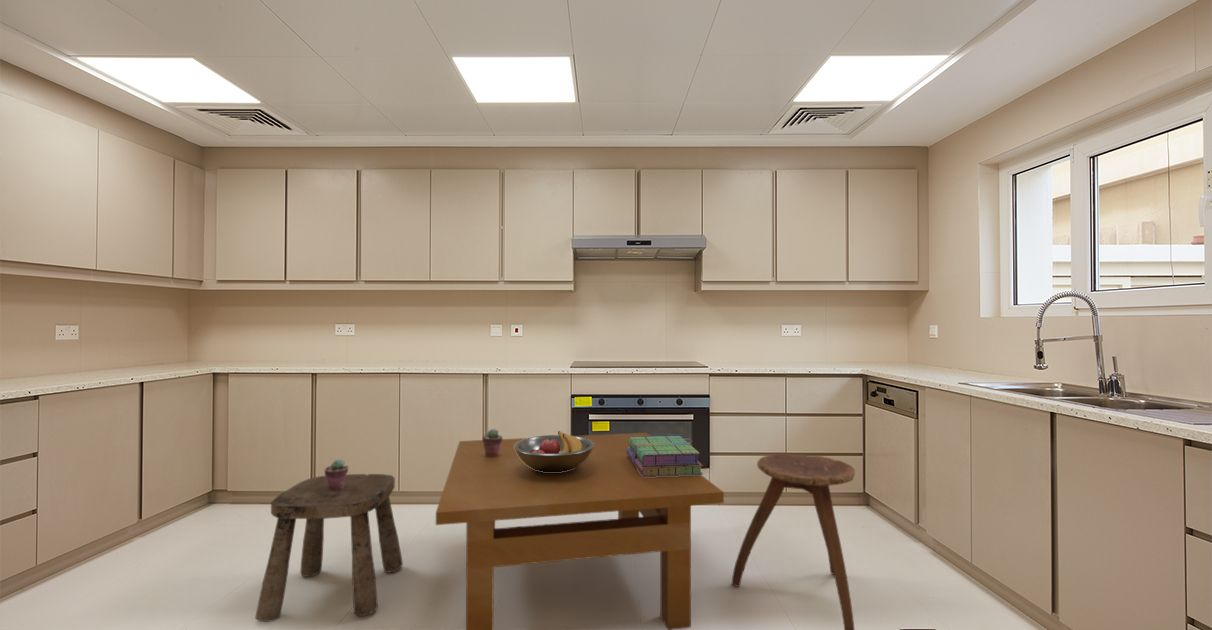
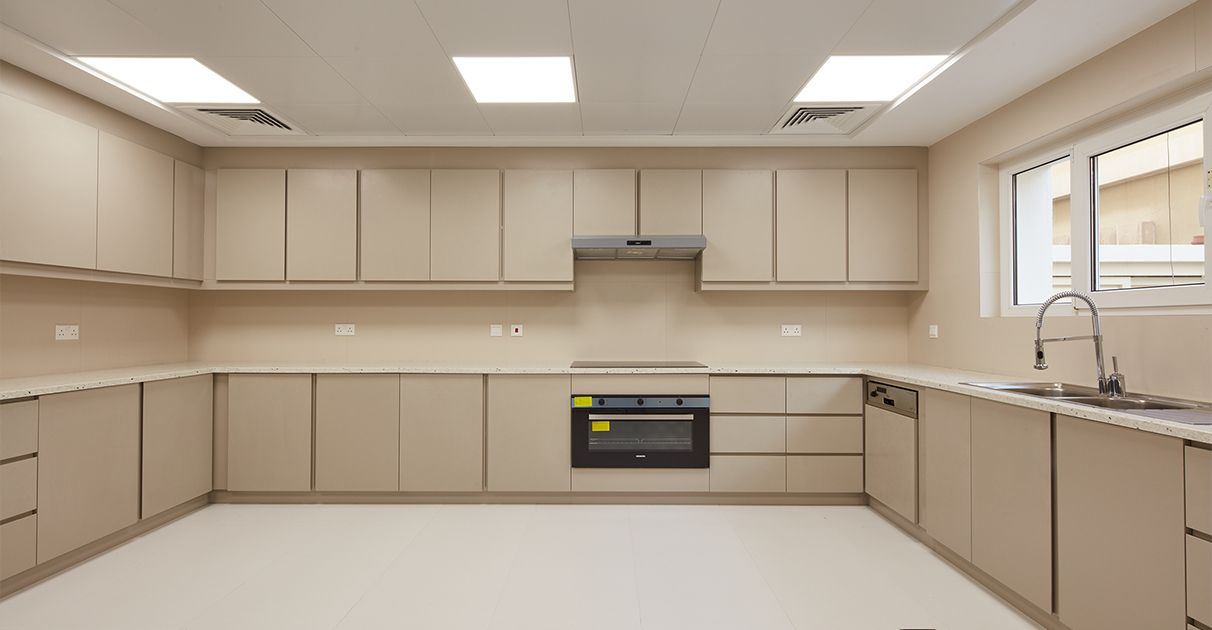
- potted succulent (336, 473)
- table (568, 523)
- fruit bowl (554, 452)
- potted succulent (492, 441)
- stool (323, 539)
- stack of books (662, 453)
- stool (771, 512)
